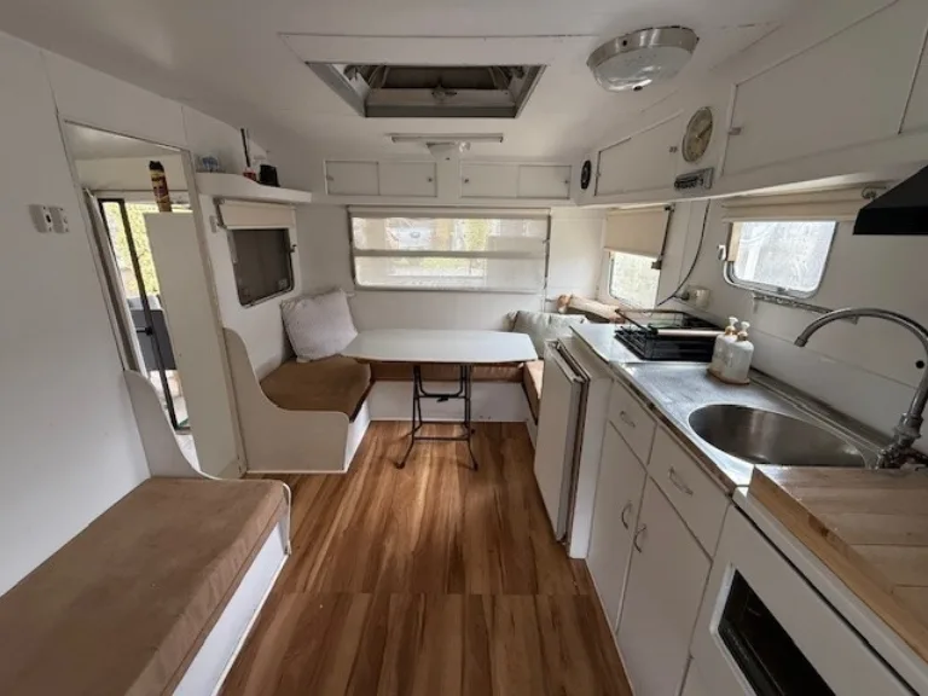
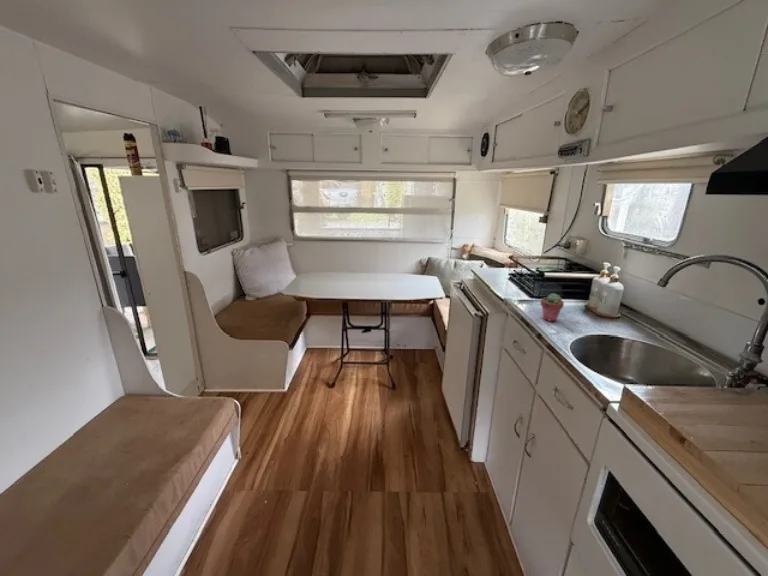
+ potted succulent (551, 306)
